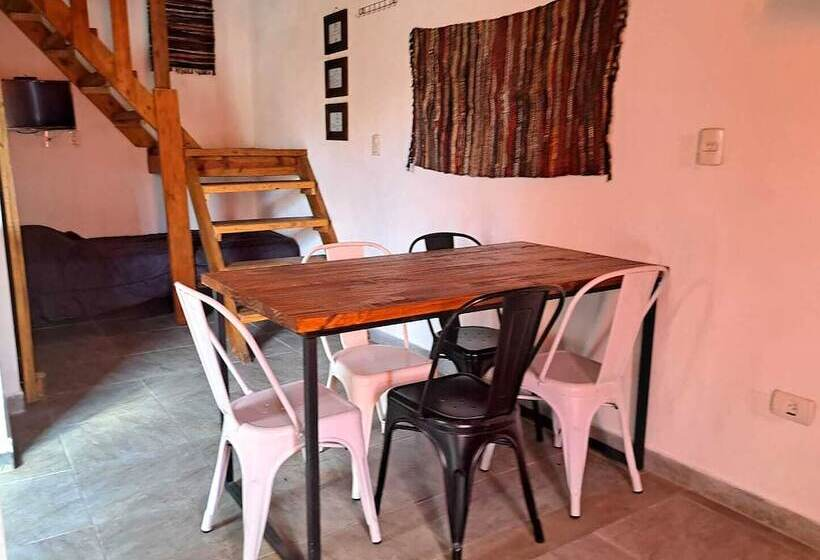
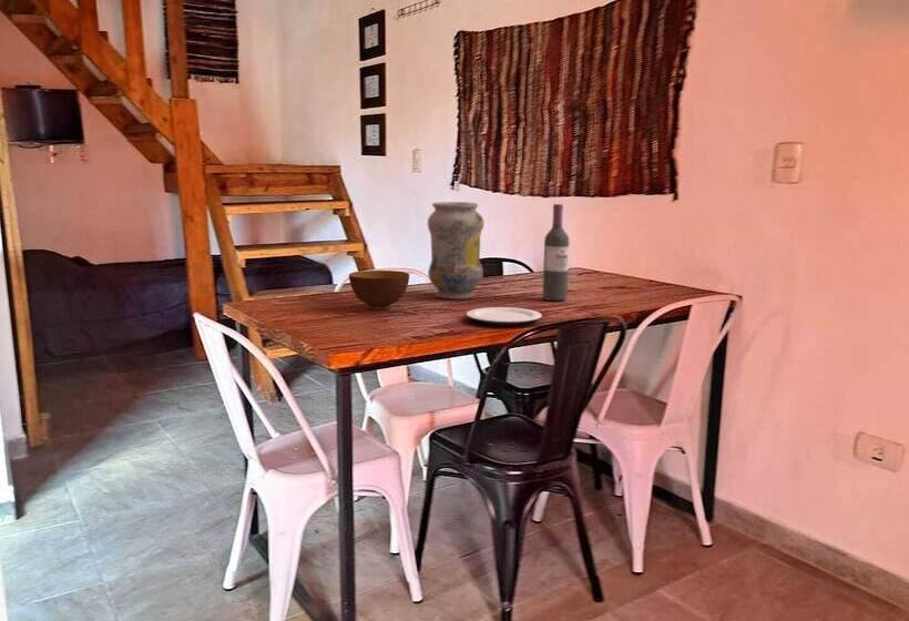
+ wine bottle (555, 252)
+ plate (503, 316)
+ vase (455, 250)
+ bowl (379, 291)
